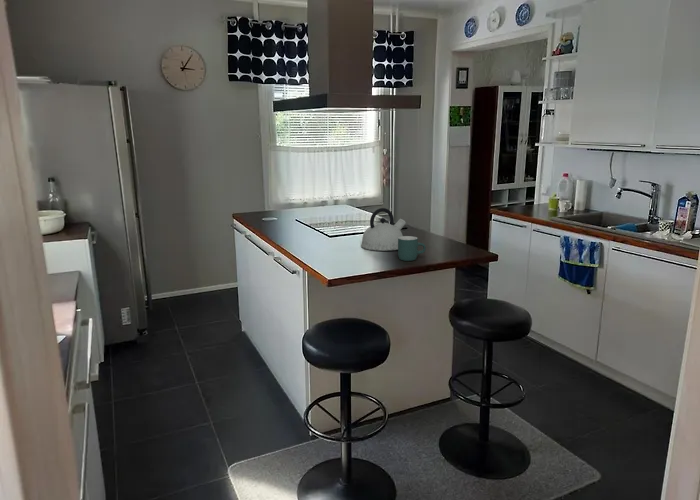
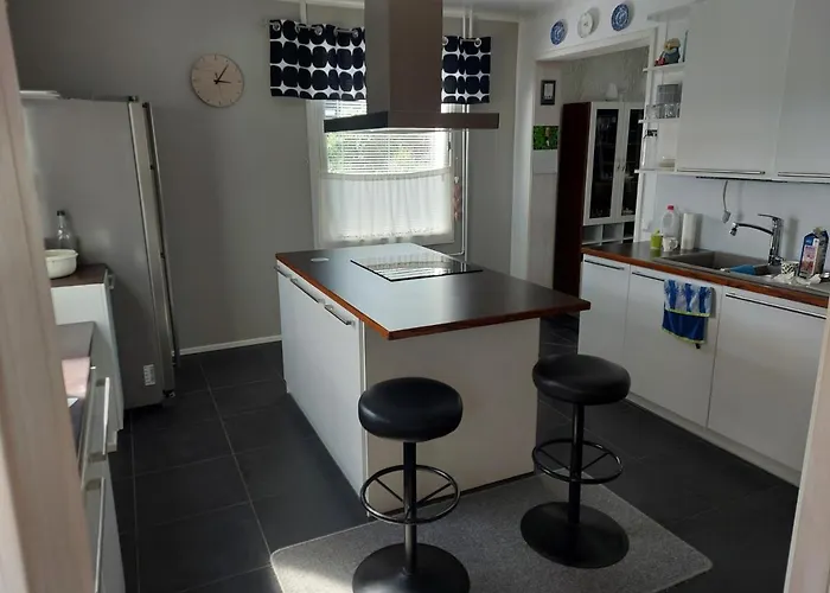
- mug (410, 248)
- kettle (384, 226)
